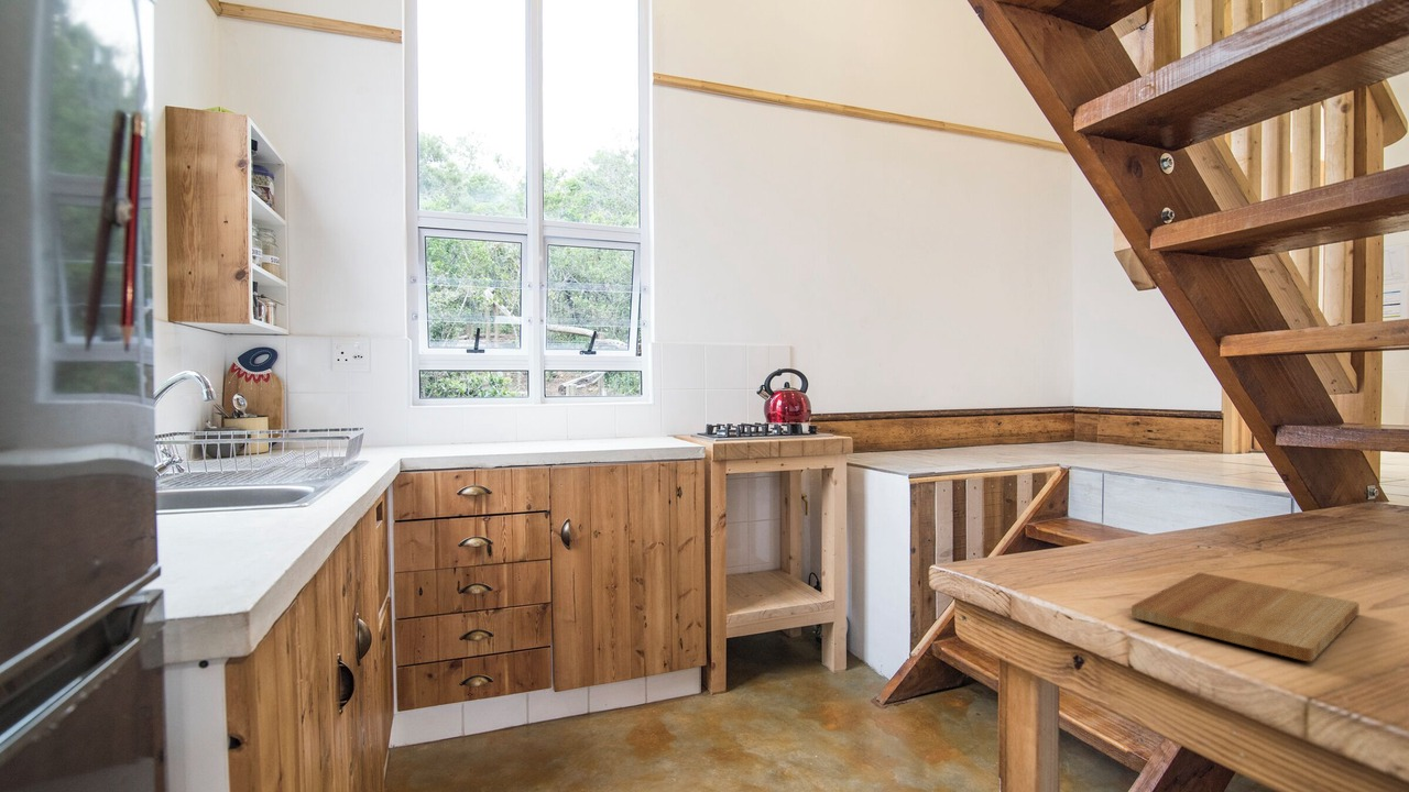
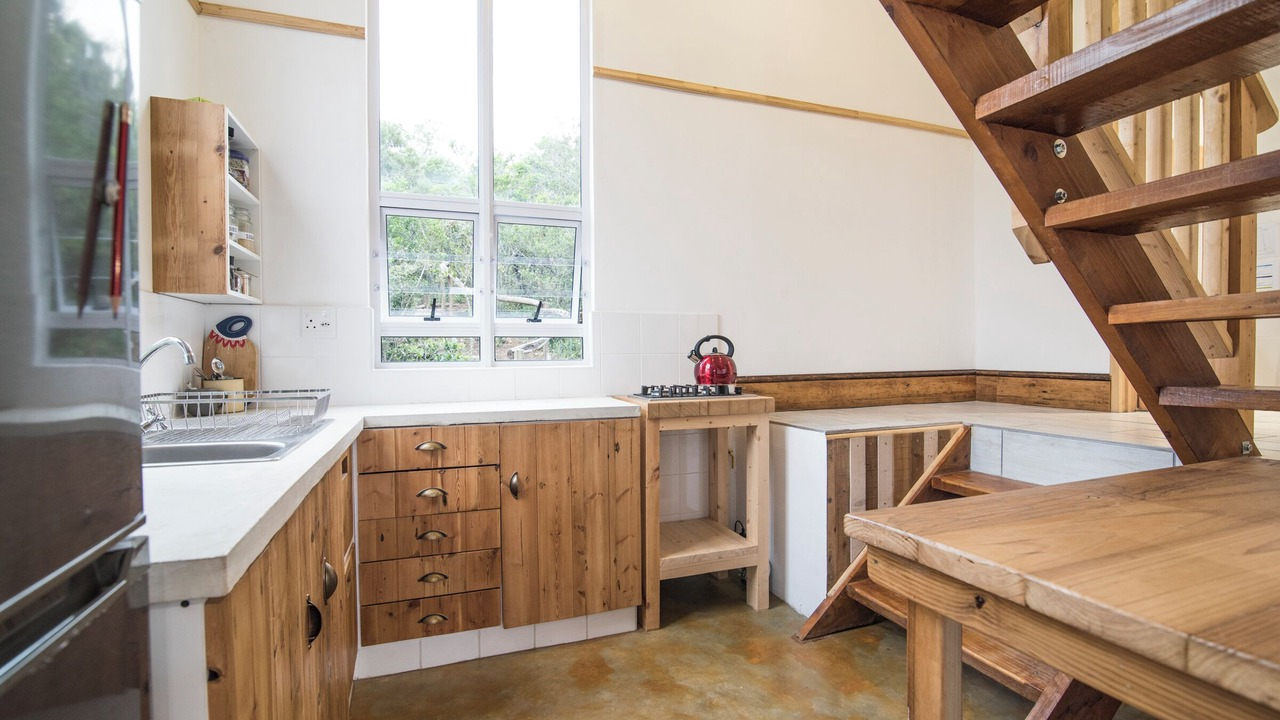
- cutting board (1245, 609)
